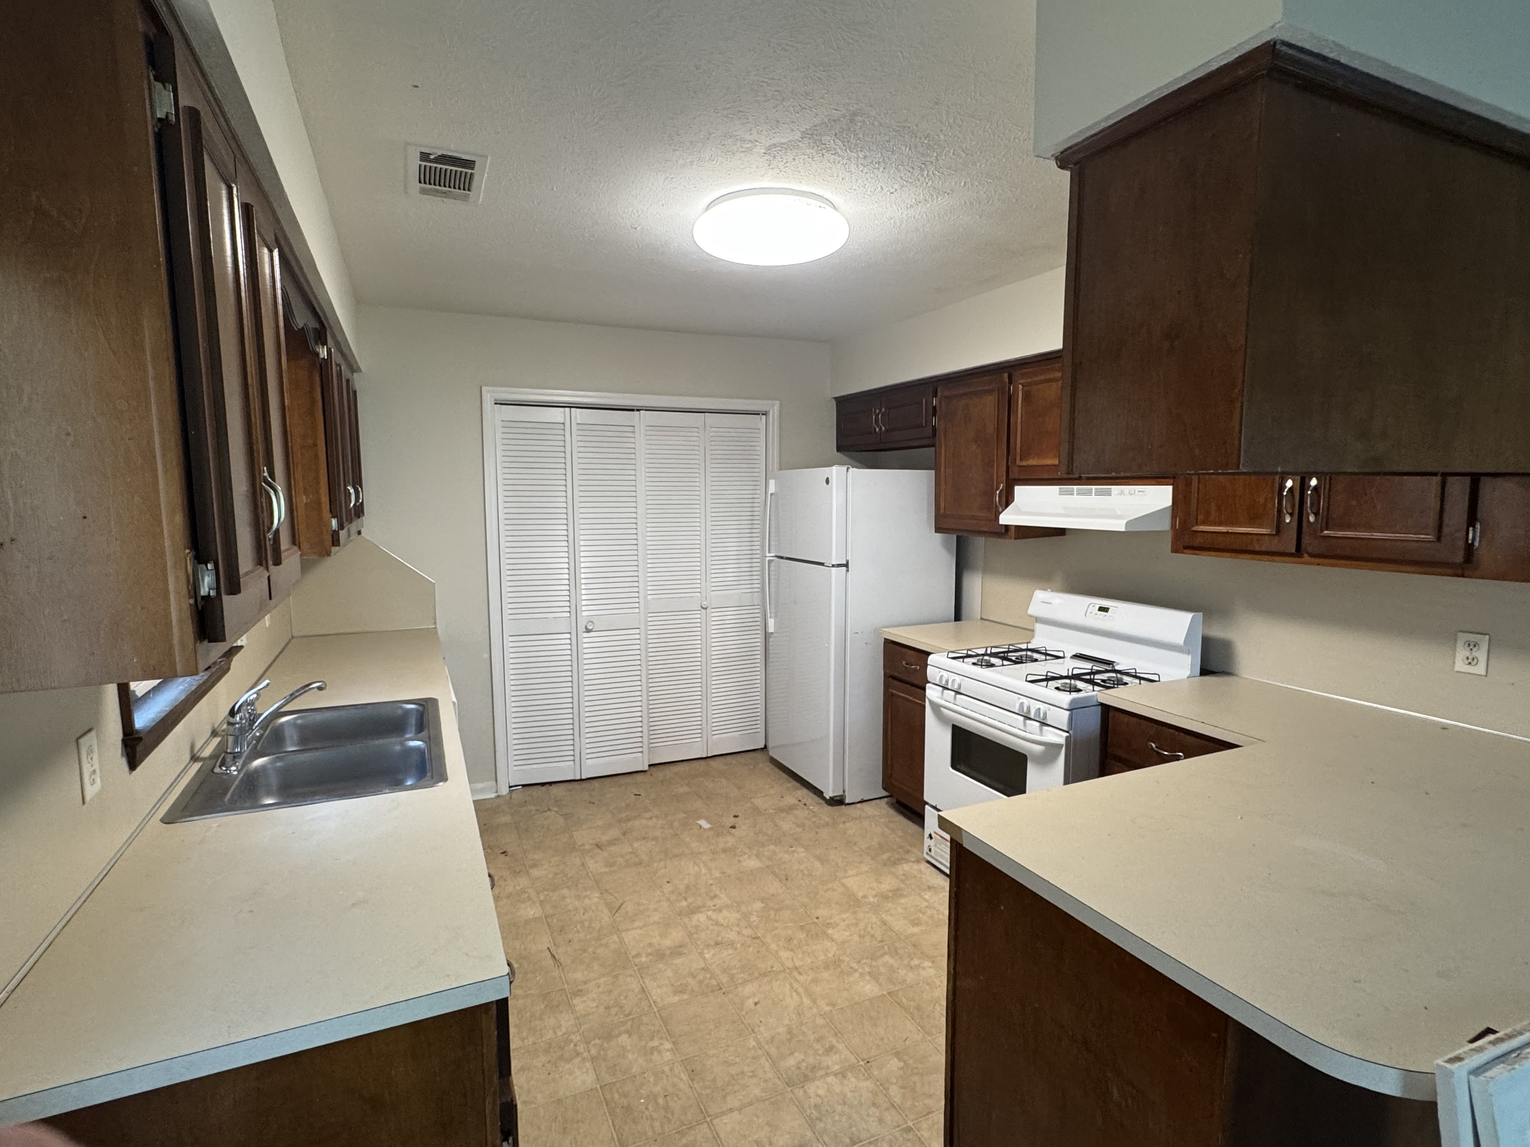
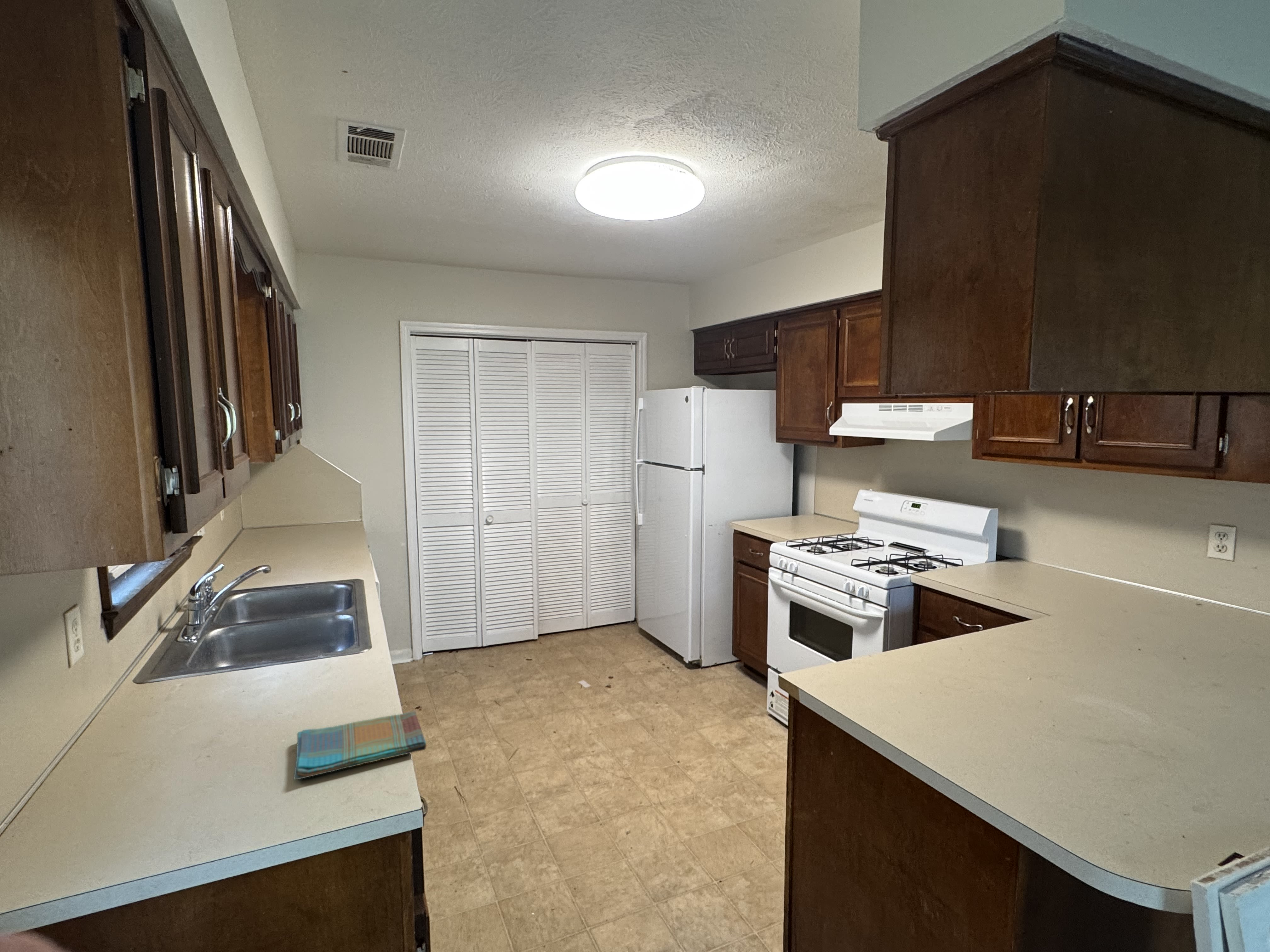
+ dish towel (360, 740)
